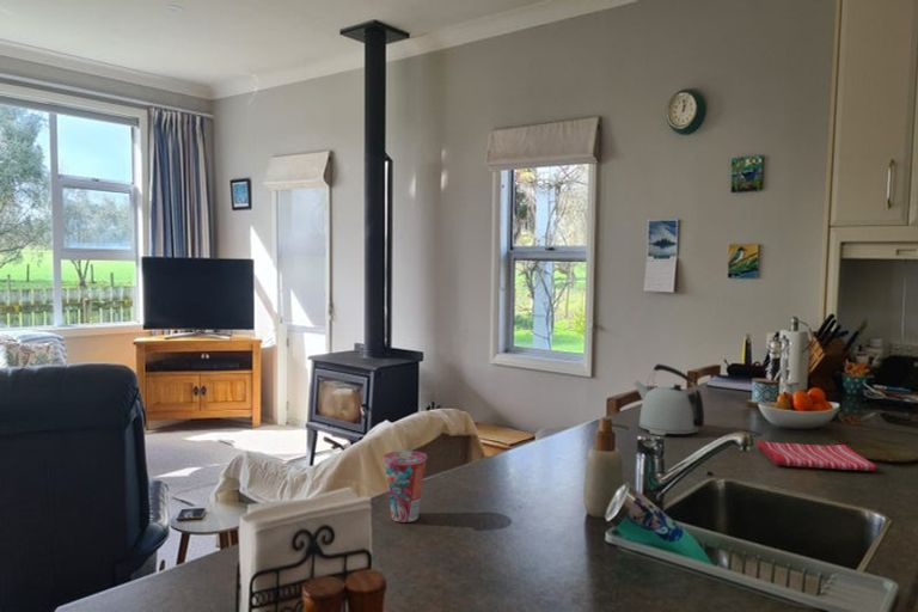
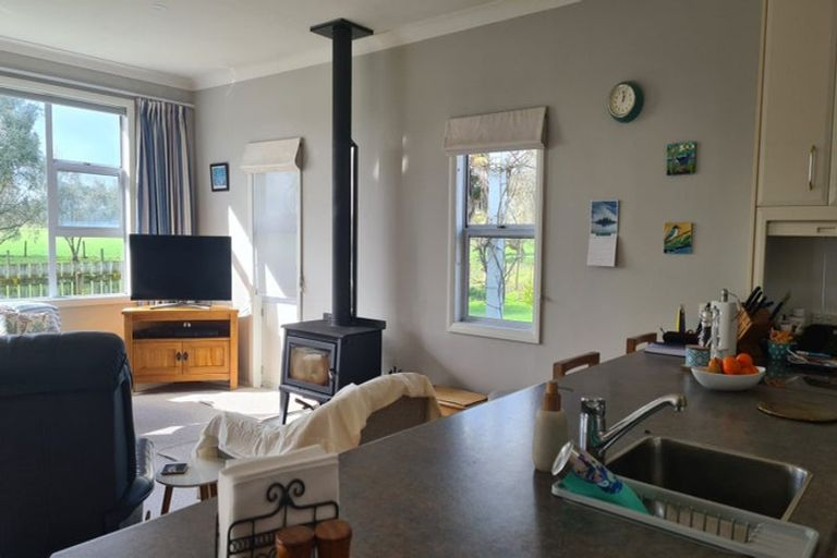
- dish towel (812, 454)
- kettle (667, 397)
- cup (404, 486)
